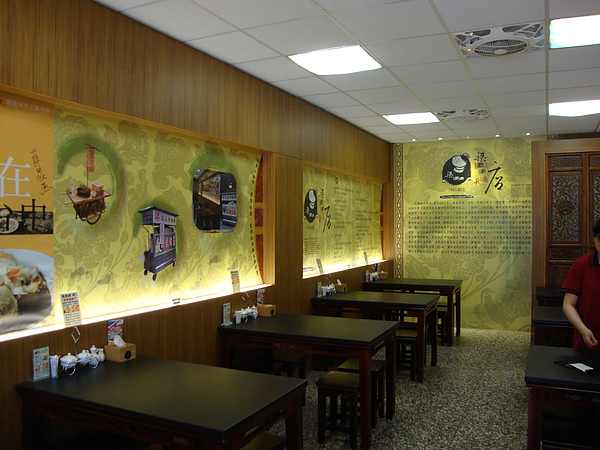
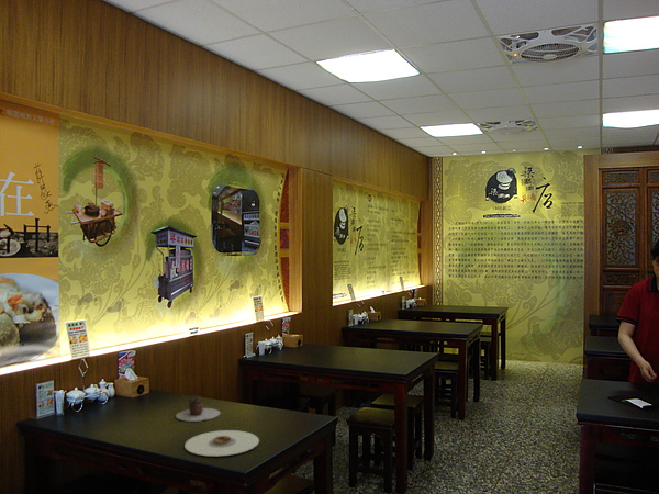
+ plate (222, 439)
+ teapot (198, 404)
